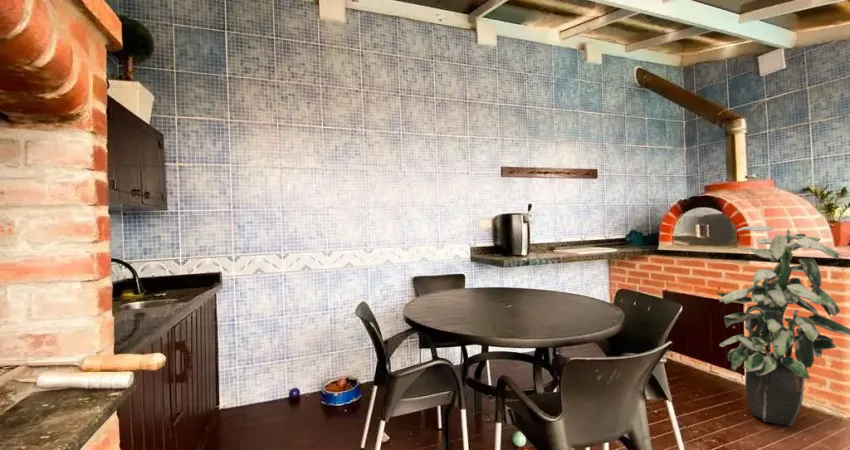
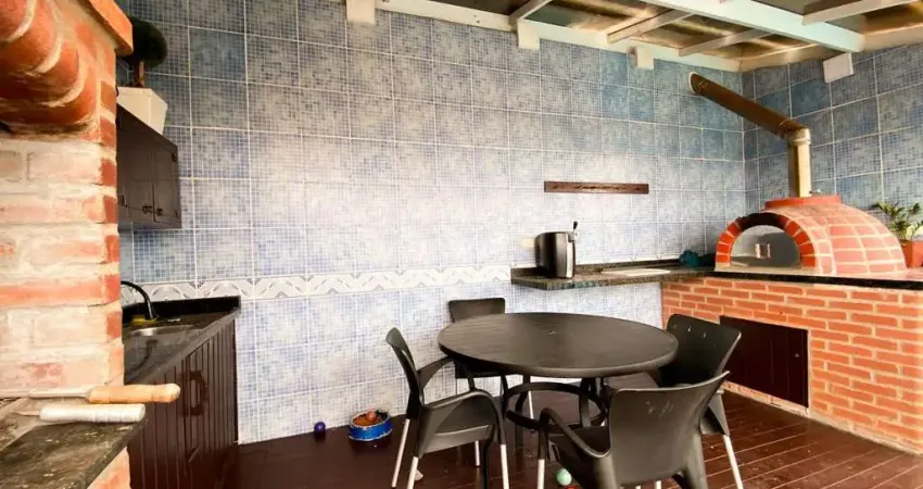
- indoor plant (773, 321)
